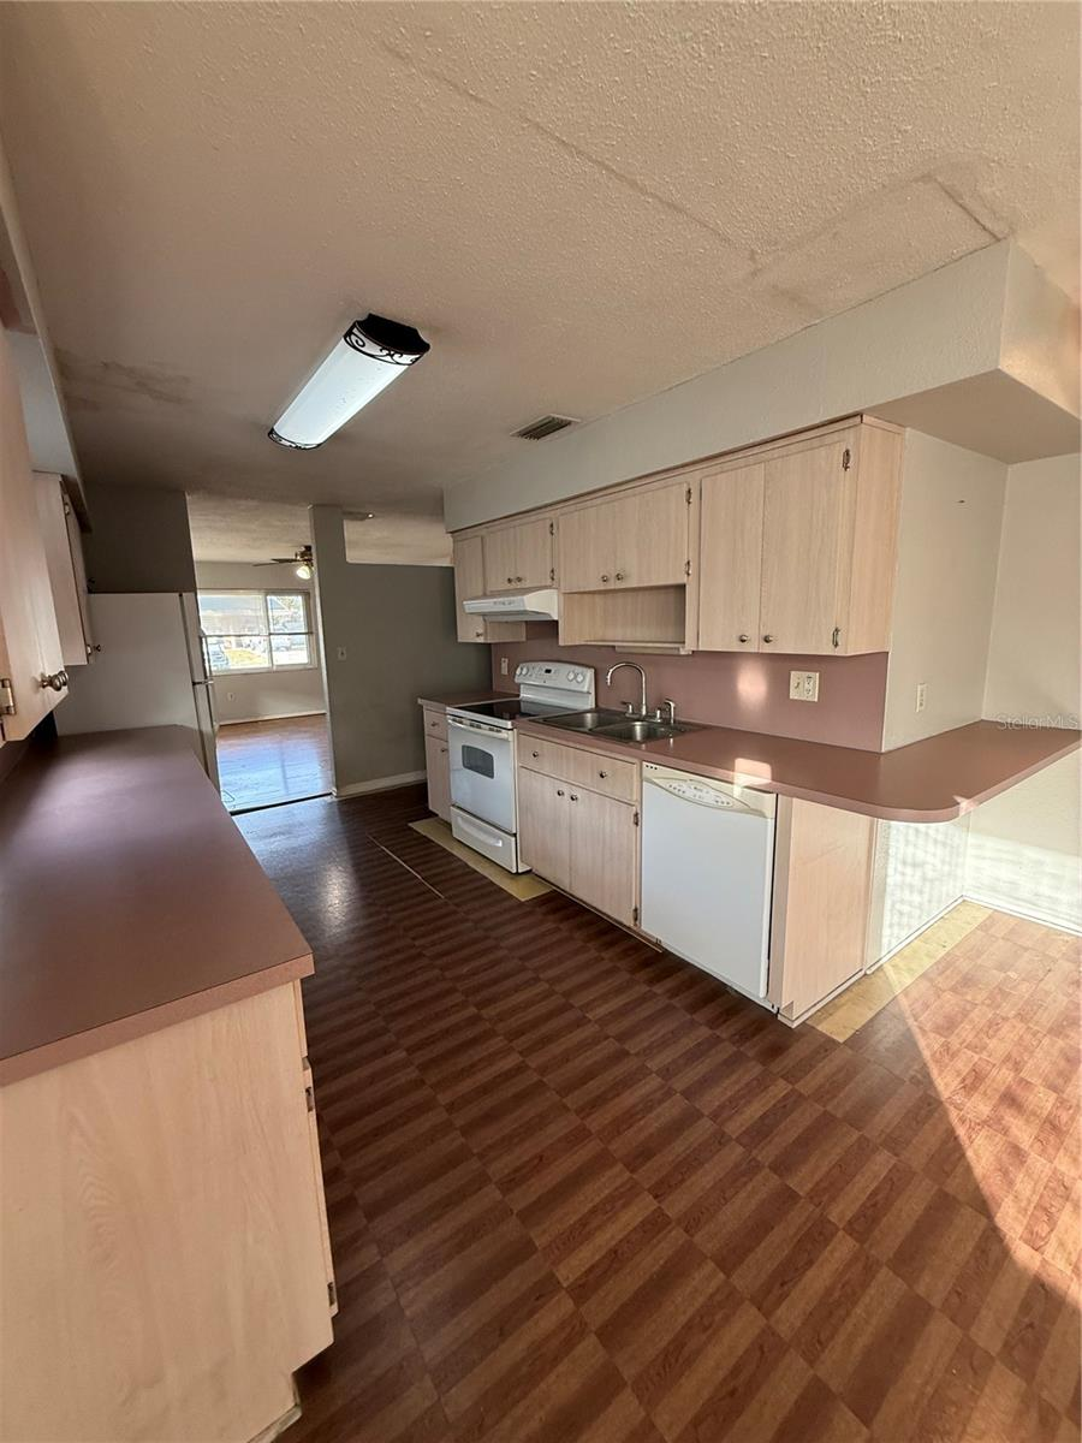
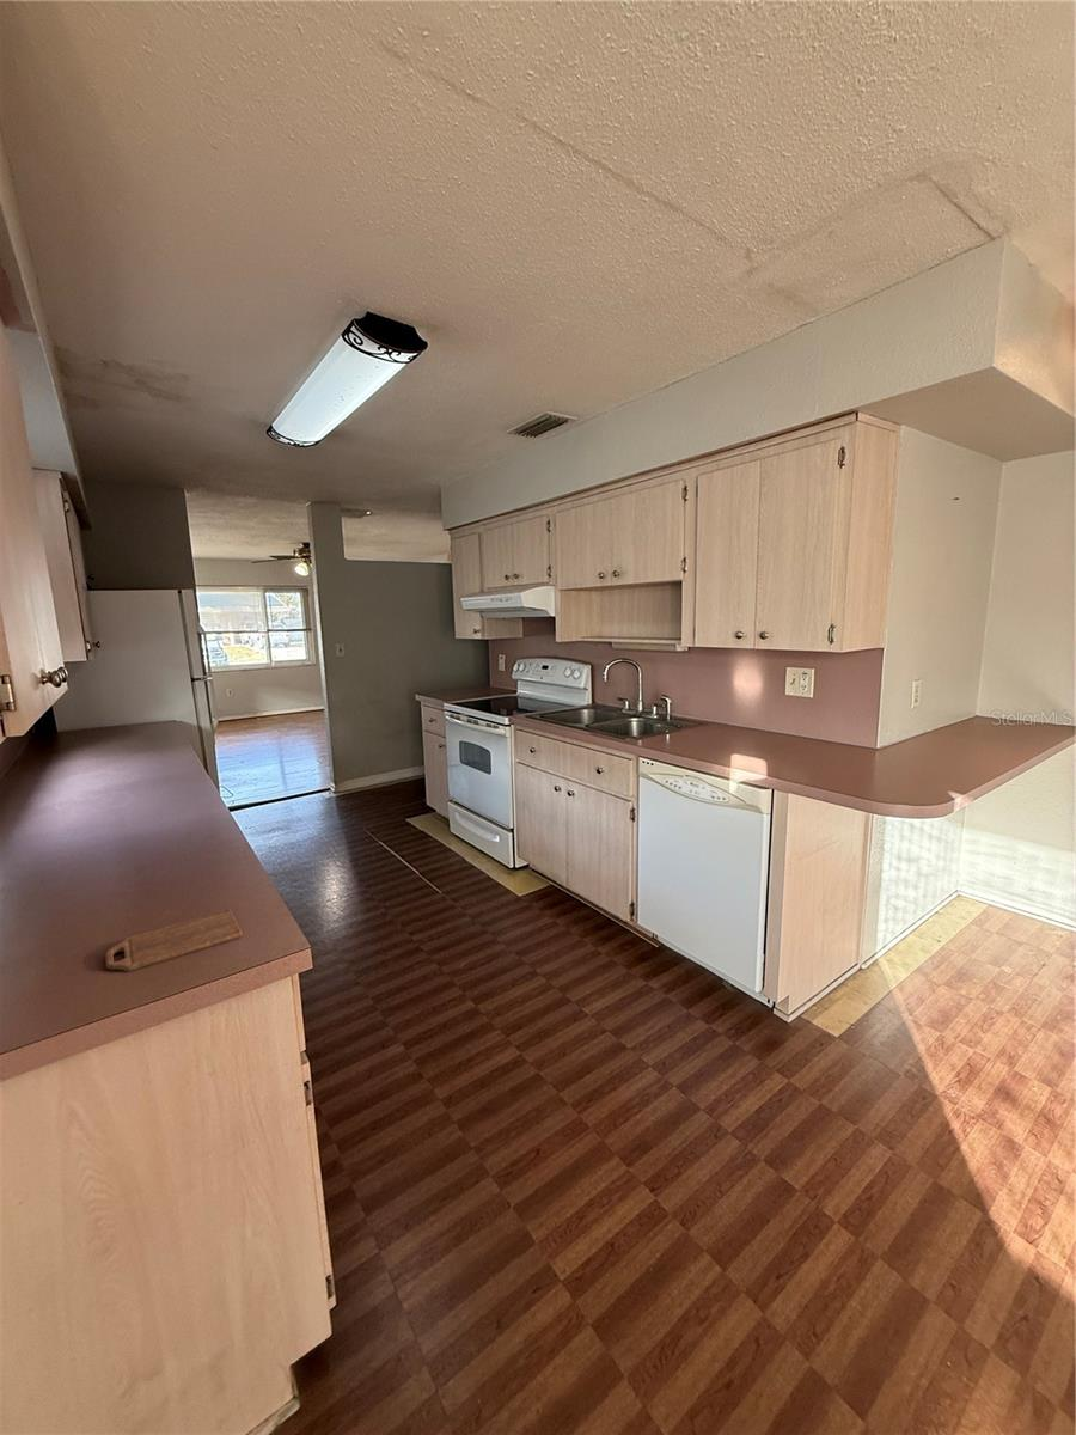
+ cutting board (175, 940)
